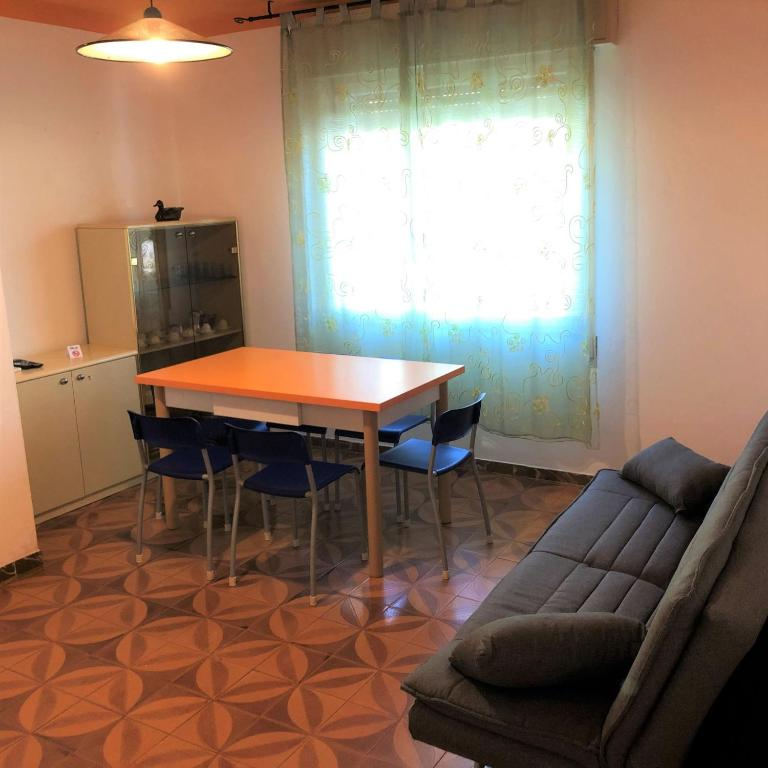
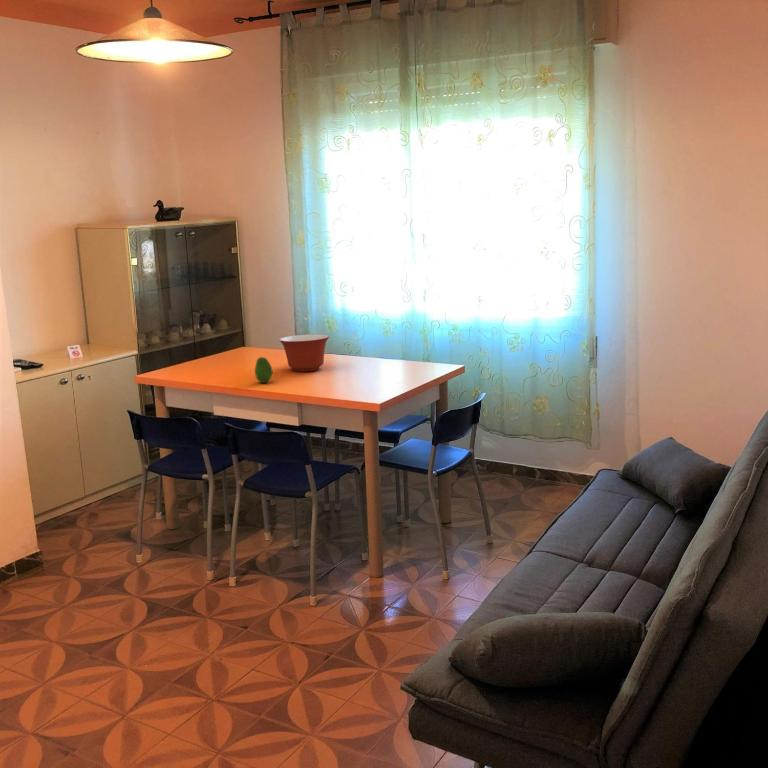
+ mixing bowl (305, 353)
+ fruit (263, 369)
